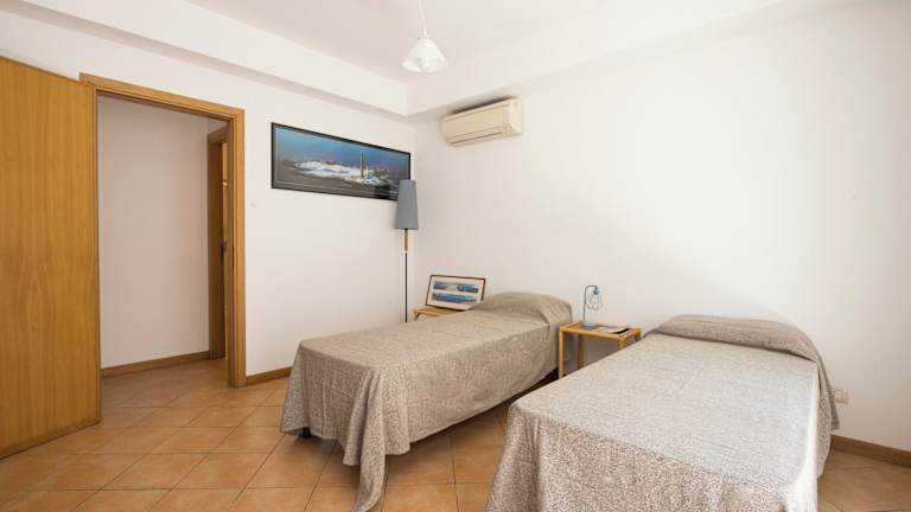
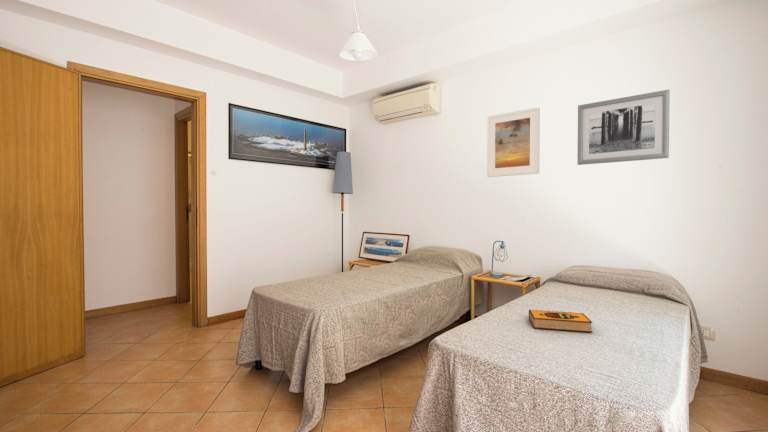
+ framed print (512, 143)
+ hardback book (558, 319)
+ wall art (620, 130)
